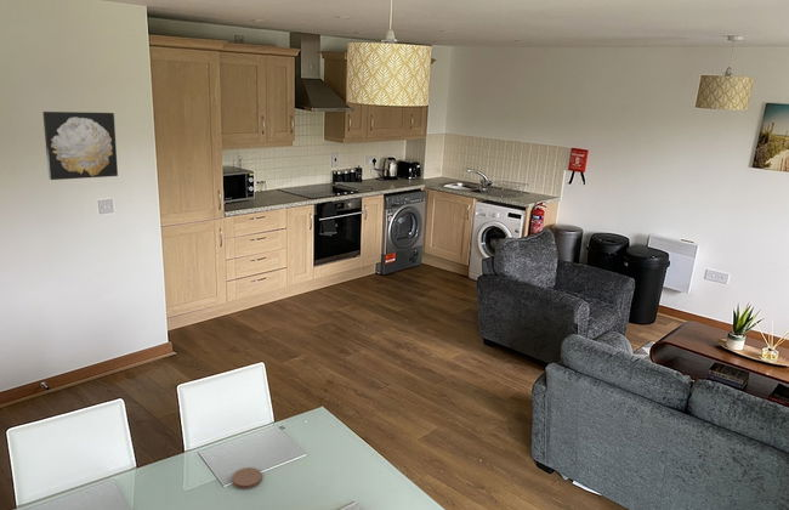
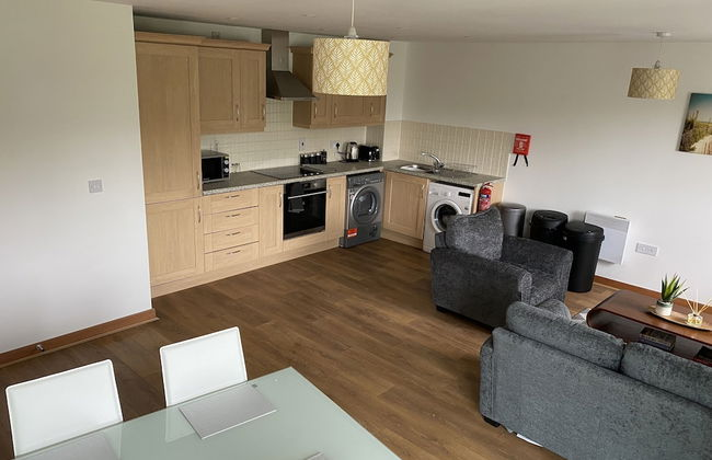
- coaster (246, 477)
- wall art (81, 144)
